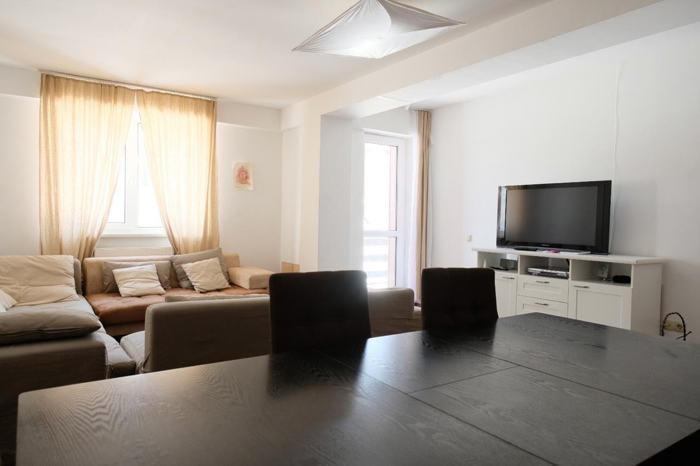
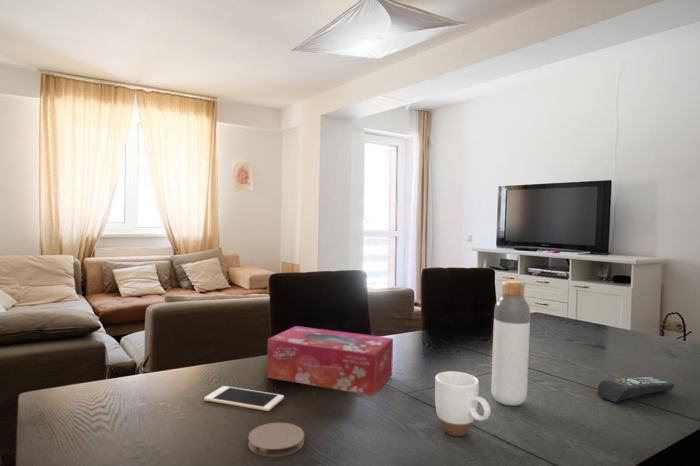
+ remote control (635, 386)
+ bottle (510, 341)
+ coaster (276, 438)
+ mug (463, 408)
+ tissue box (330, 357)
+ cell phone (244, 397)
